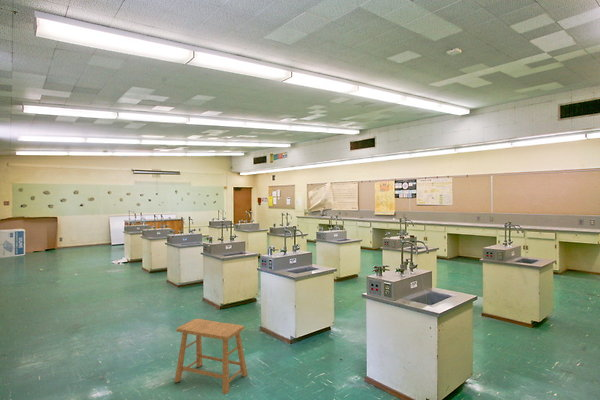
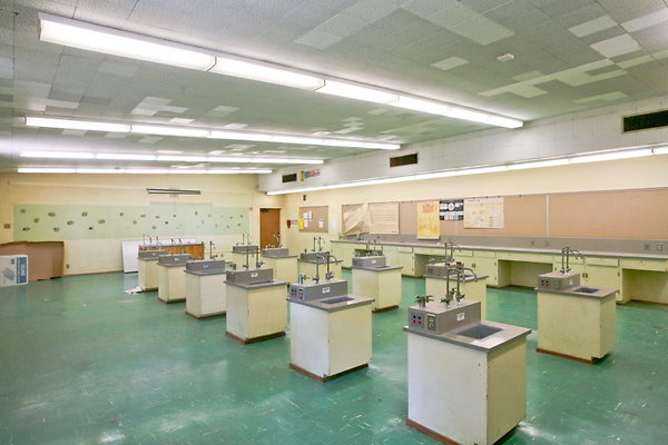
- stool (210, 356)
